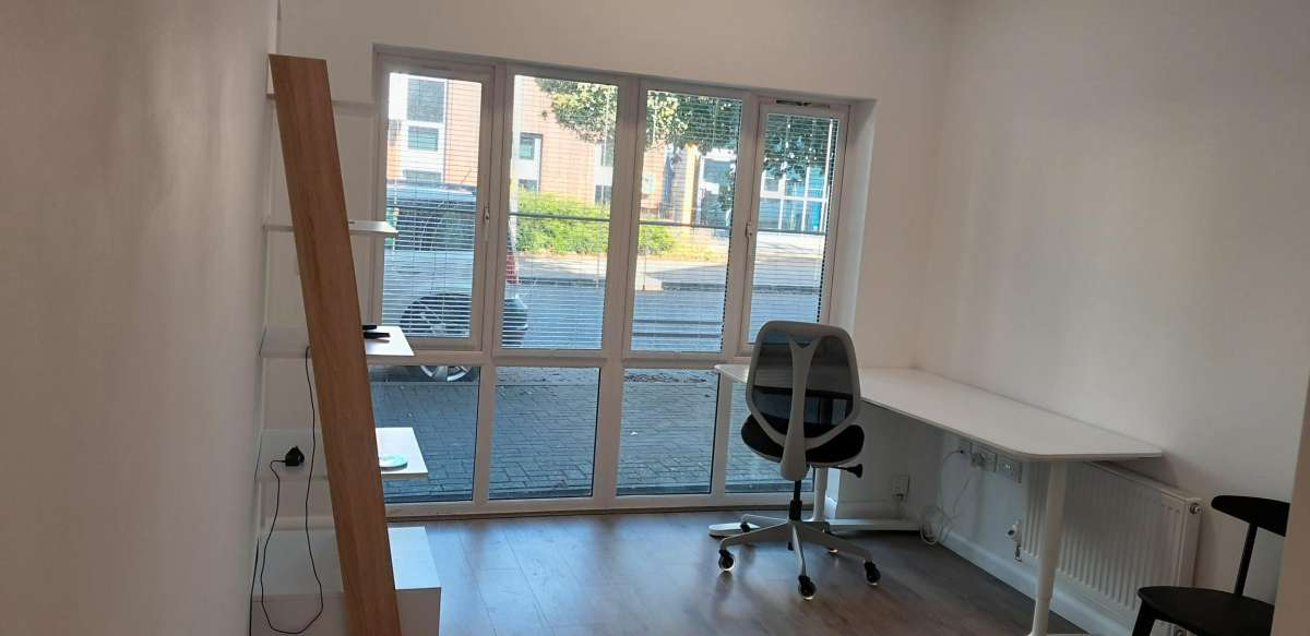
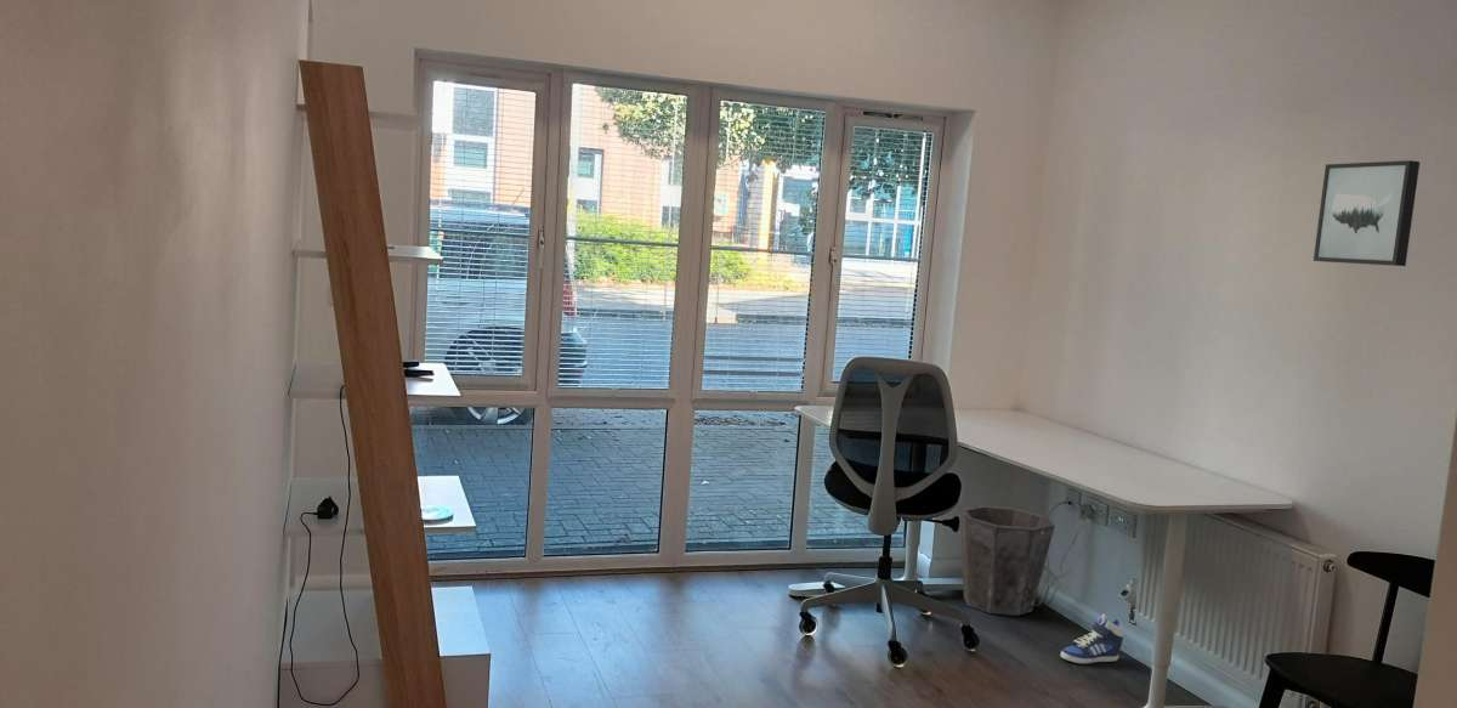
+ waste bin (1002, 560)
+ sneaker (1092, 635)
+ wall art (1364, 213)
